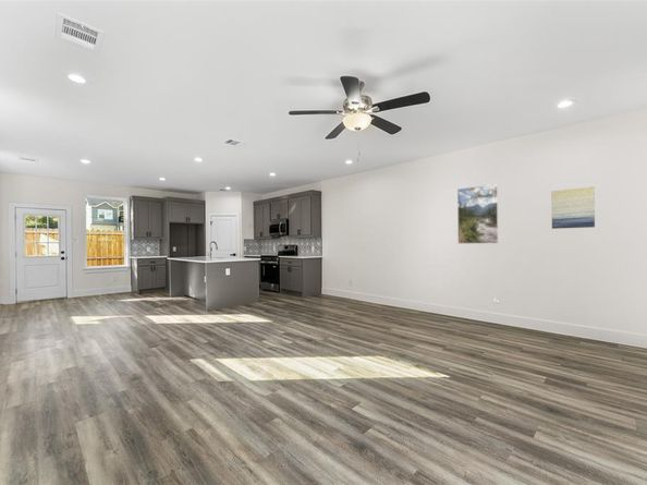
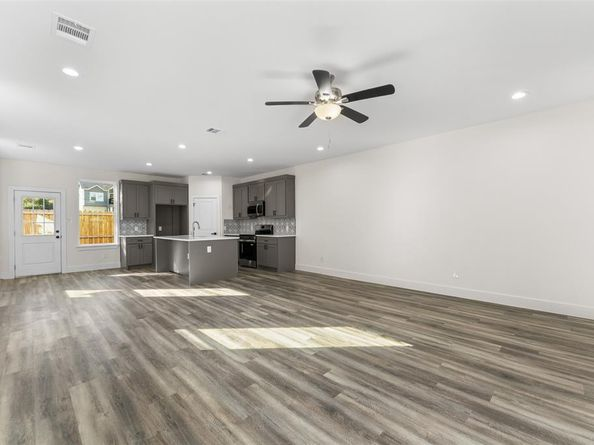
- wall art (572, 208)
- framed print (477, 215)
